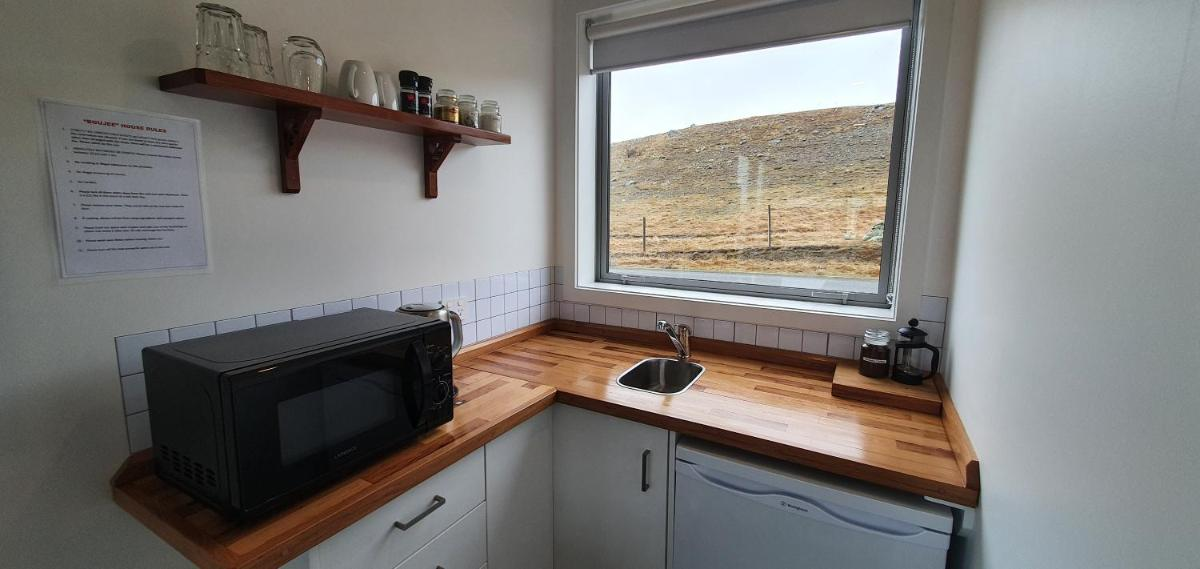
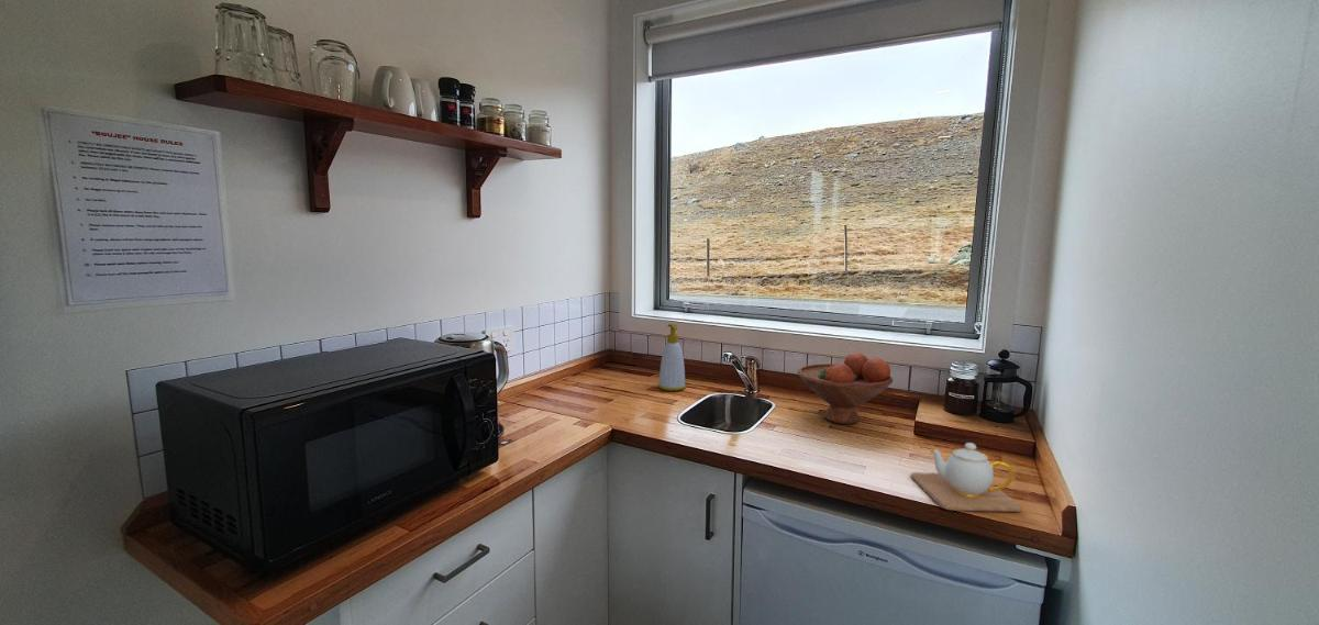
+ teapot (964, 467)
+ soap bottle (672, 356)
+ fruit bowl (843, 388)
